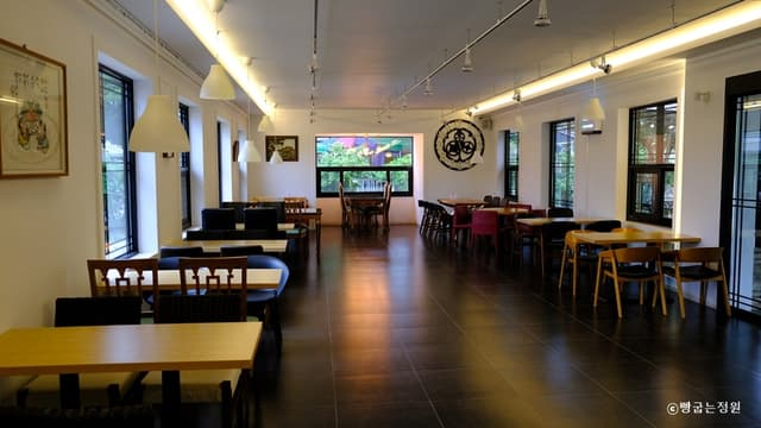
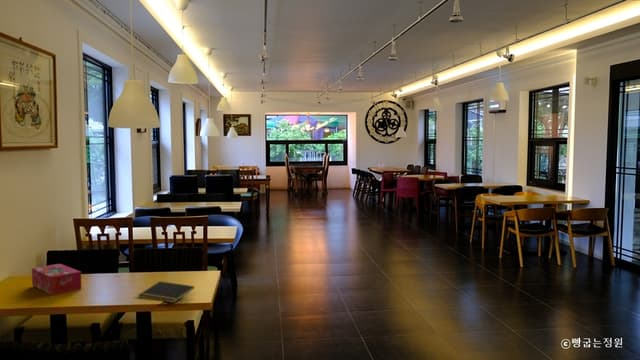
+ notepad (166, 291)
+ tissue box (56, 278)
